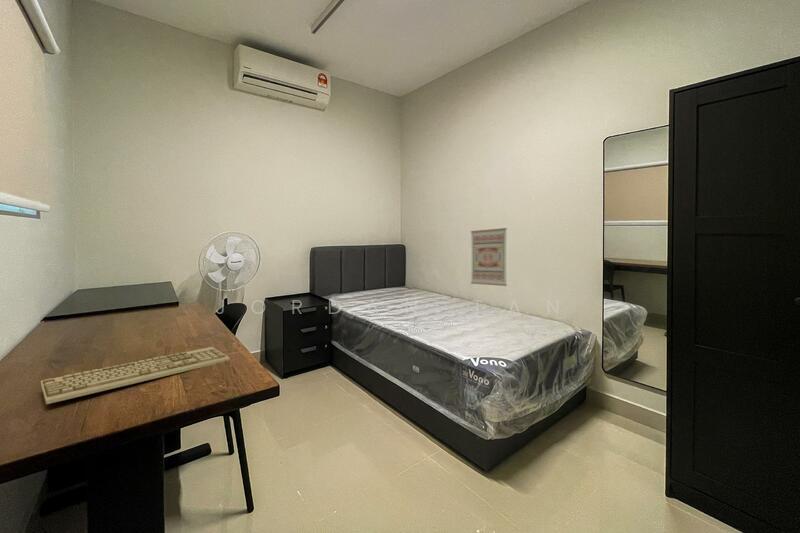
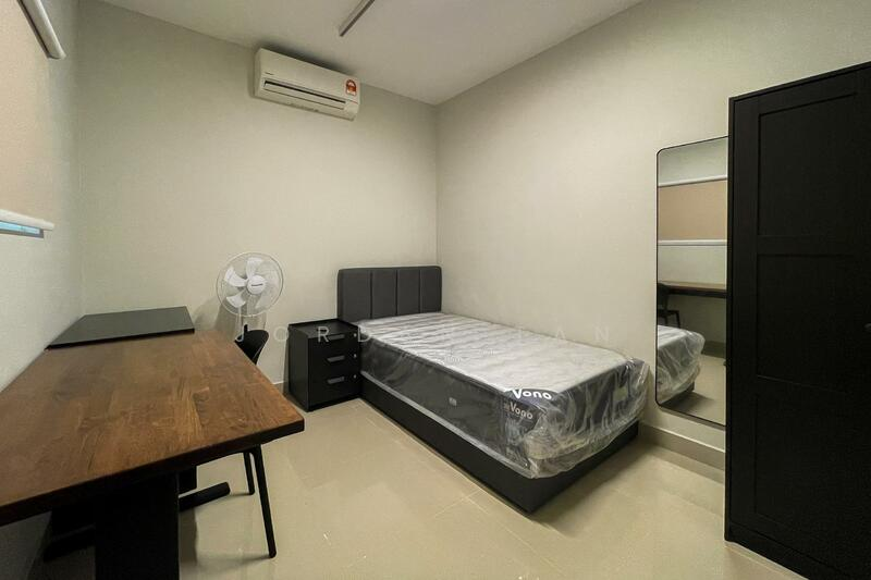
- keyboard (146, 368)
- wall art (487, 257)
